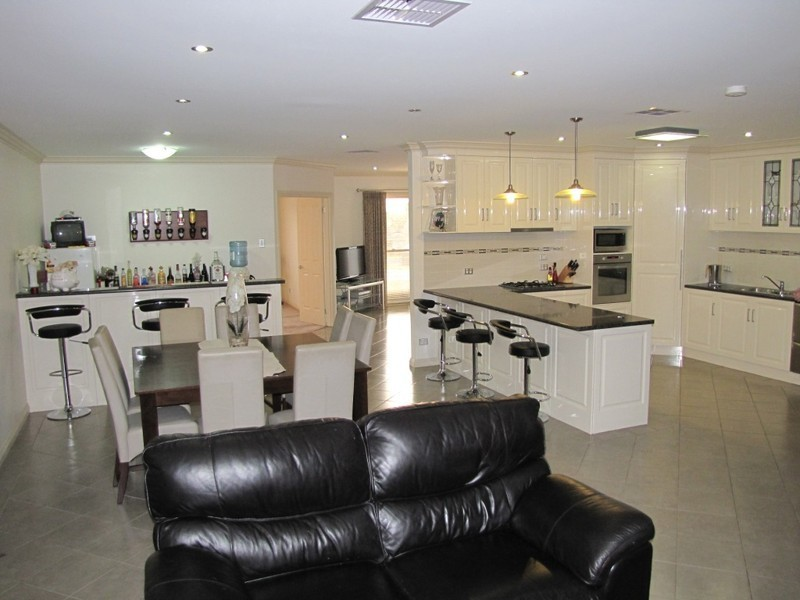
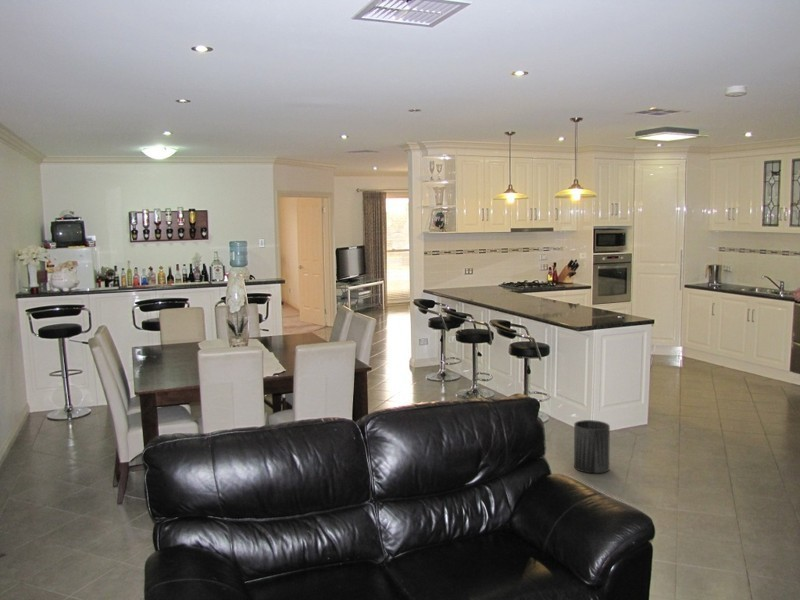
+ trash can (591, 446)
